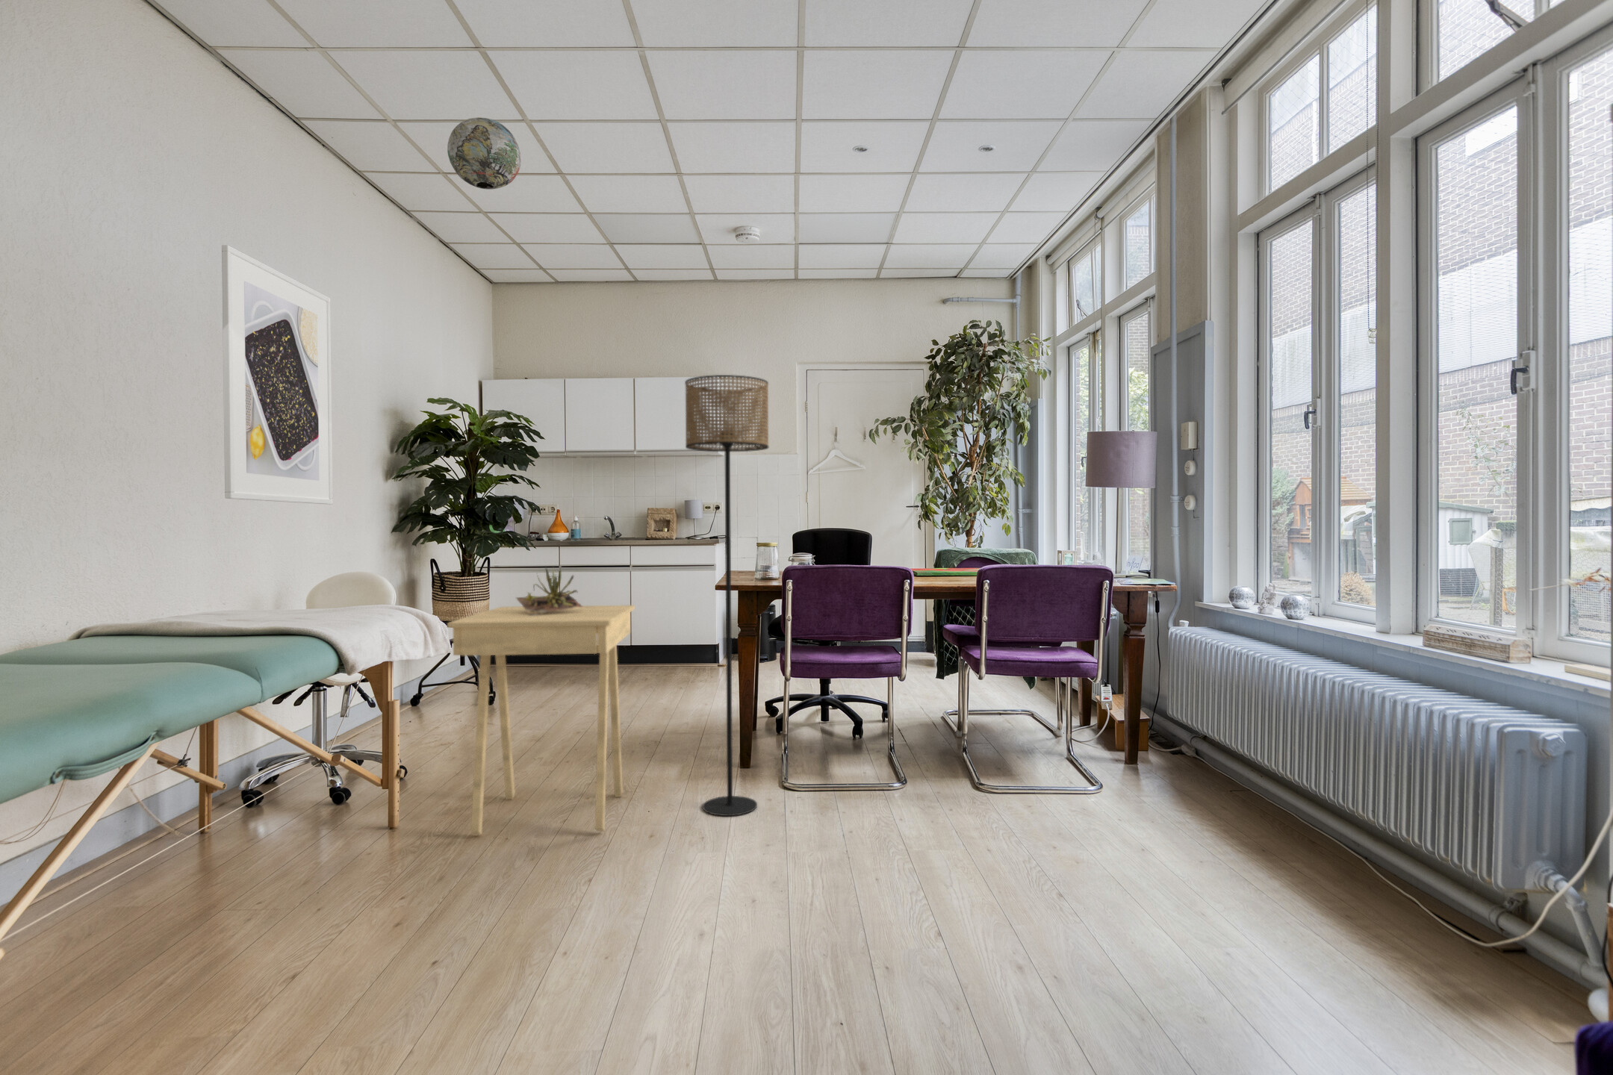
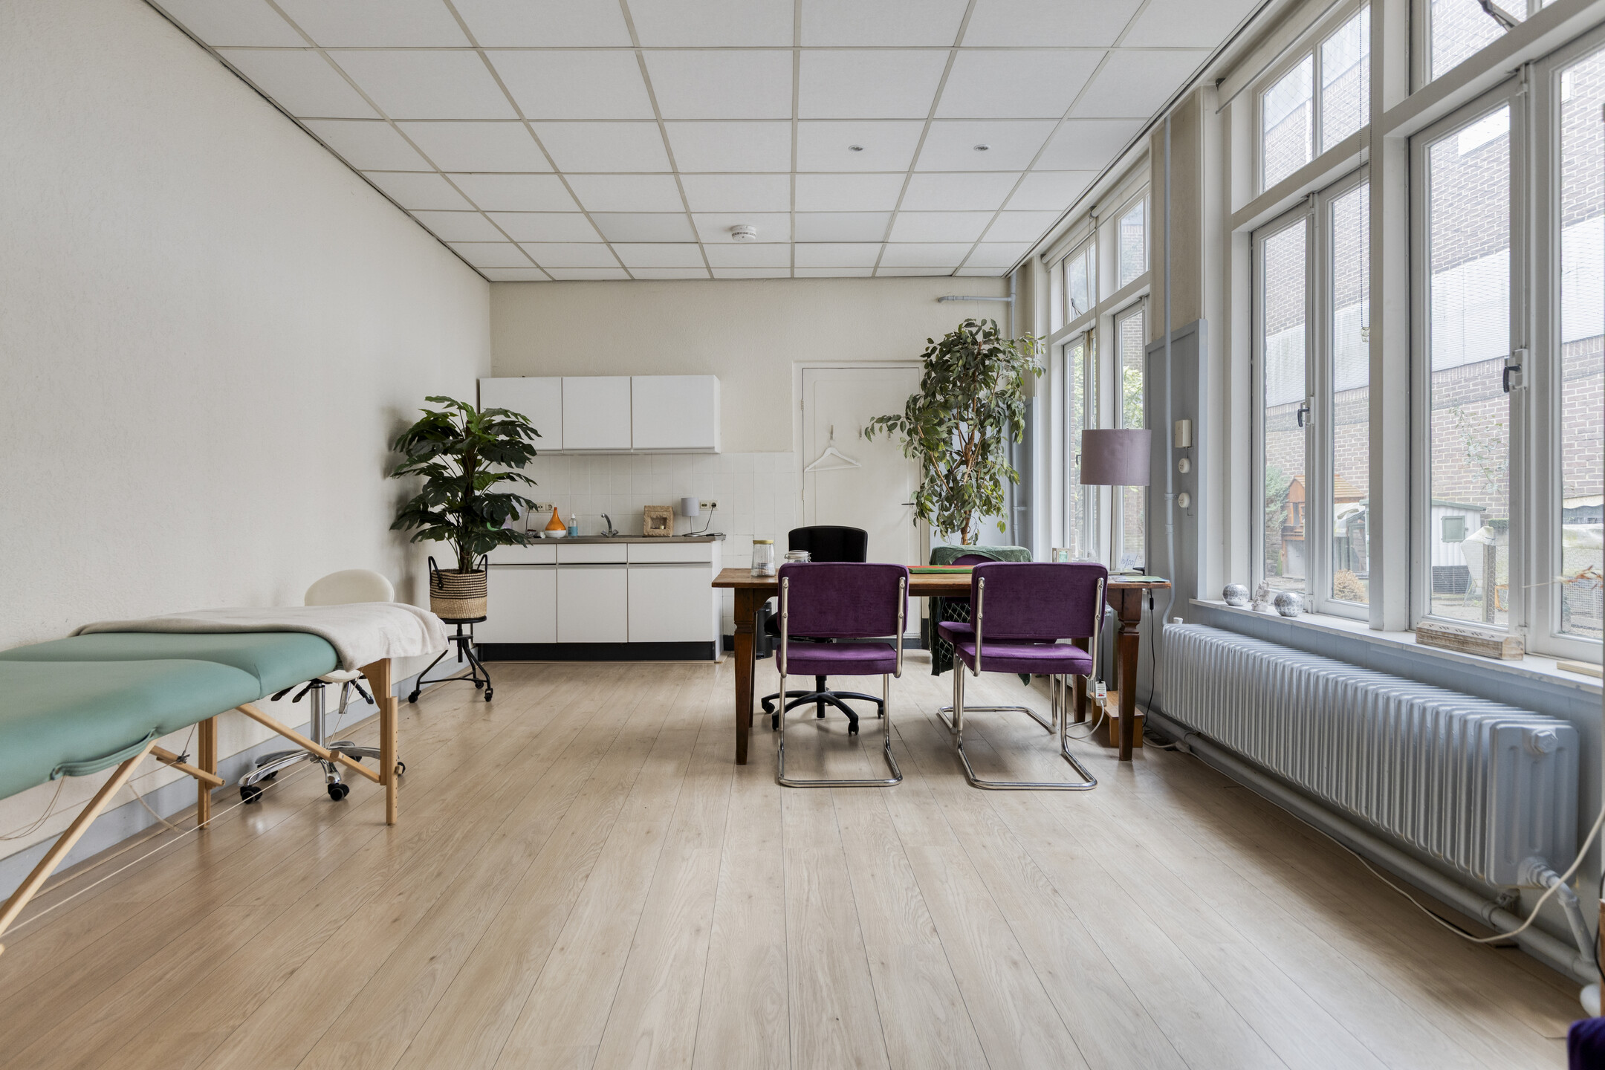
- succulent plant (548, 588)
- decorative vase (485, 155)
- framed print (283, 388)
- side table (509, 716)
- floor lamp (728, 595)
